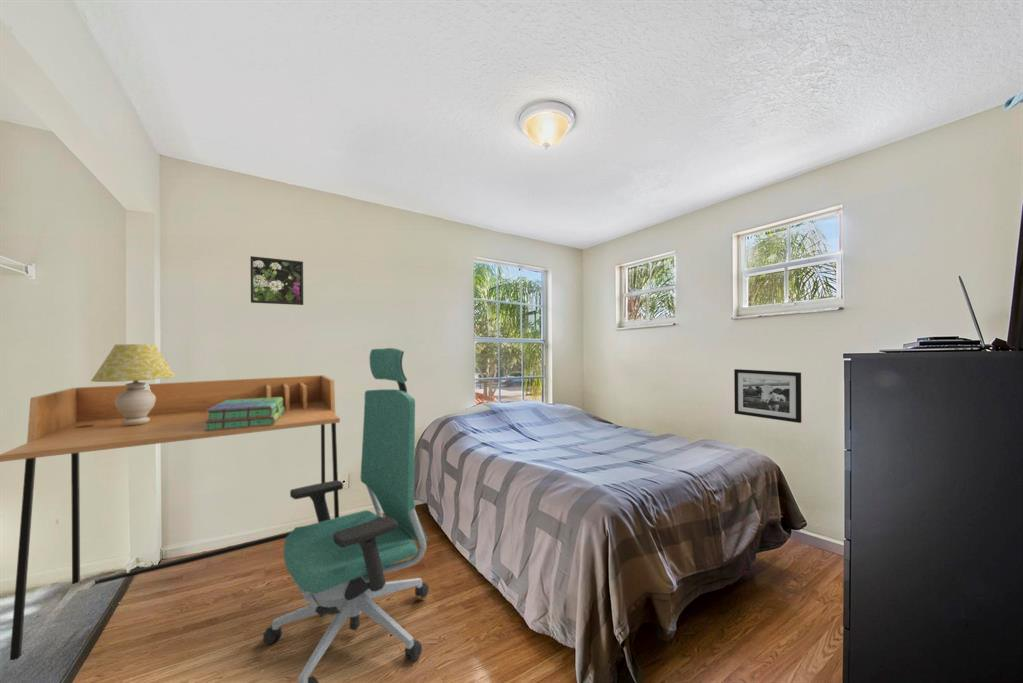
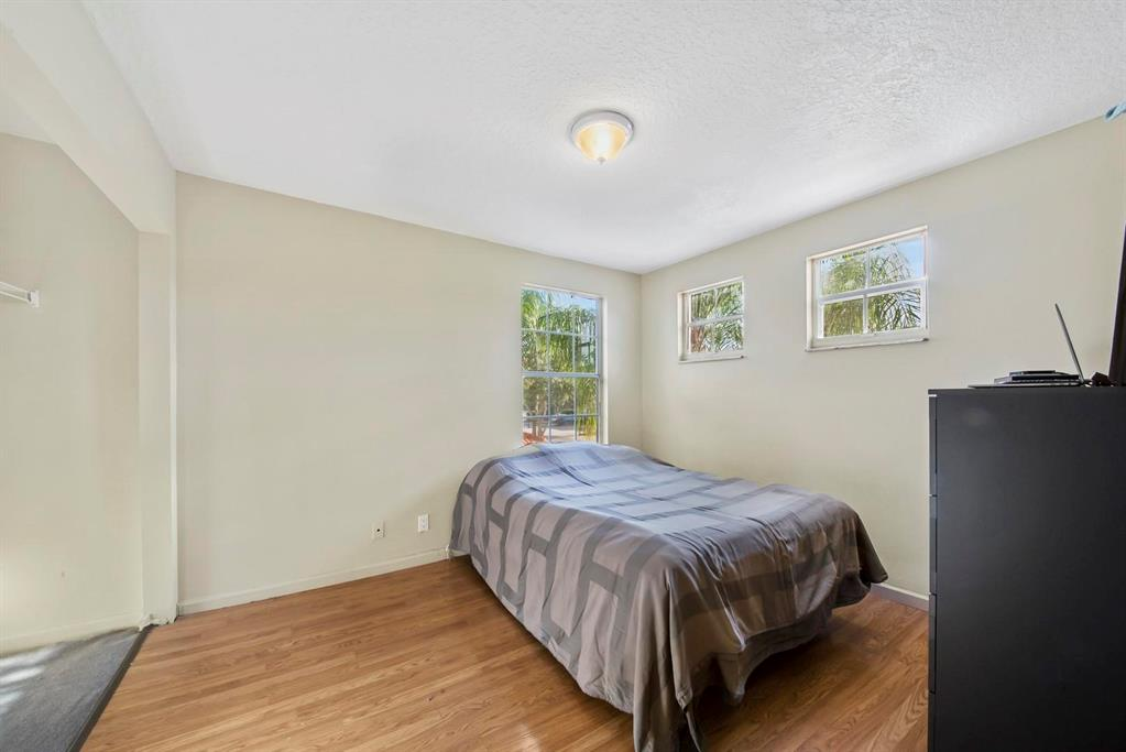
- desk (201, 438)
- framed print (277, 281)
- chair (366, 486)
- picture frame (765, 394)
- stack of books (248, 411)
- table lamp (135, 384)
